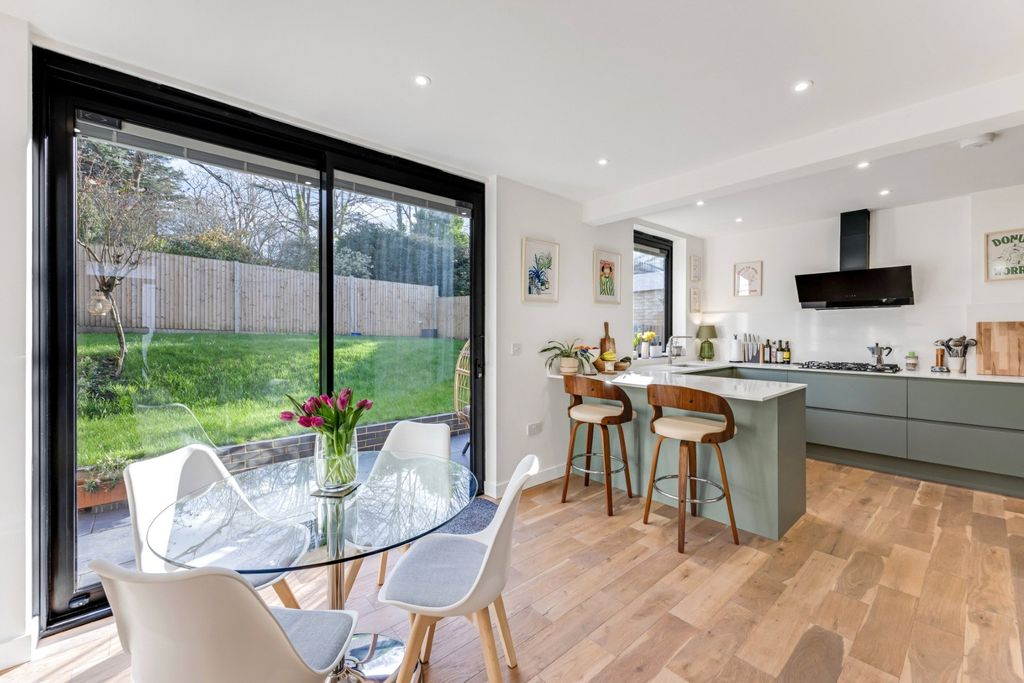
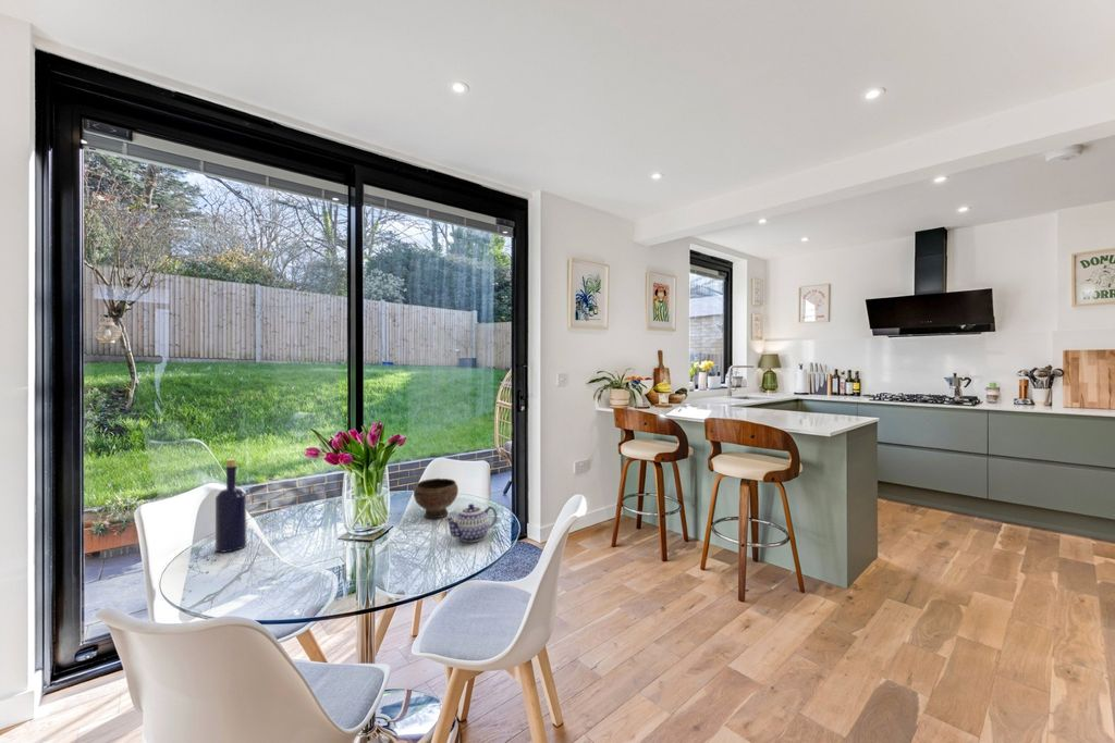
+ bottle (231, 503)
+ bowl (436, 498)
+ teapot (471, 520)
